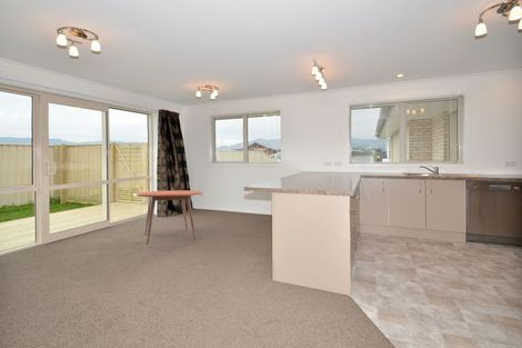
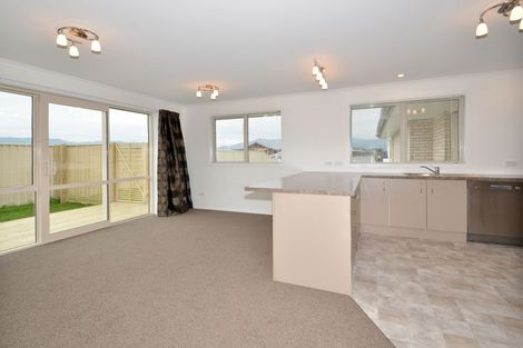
- dining table (183, 215)
